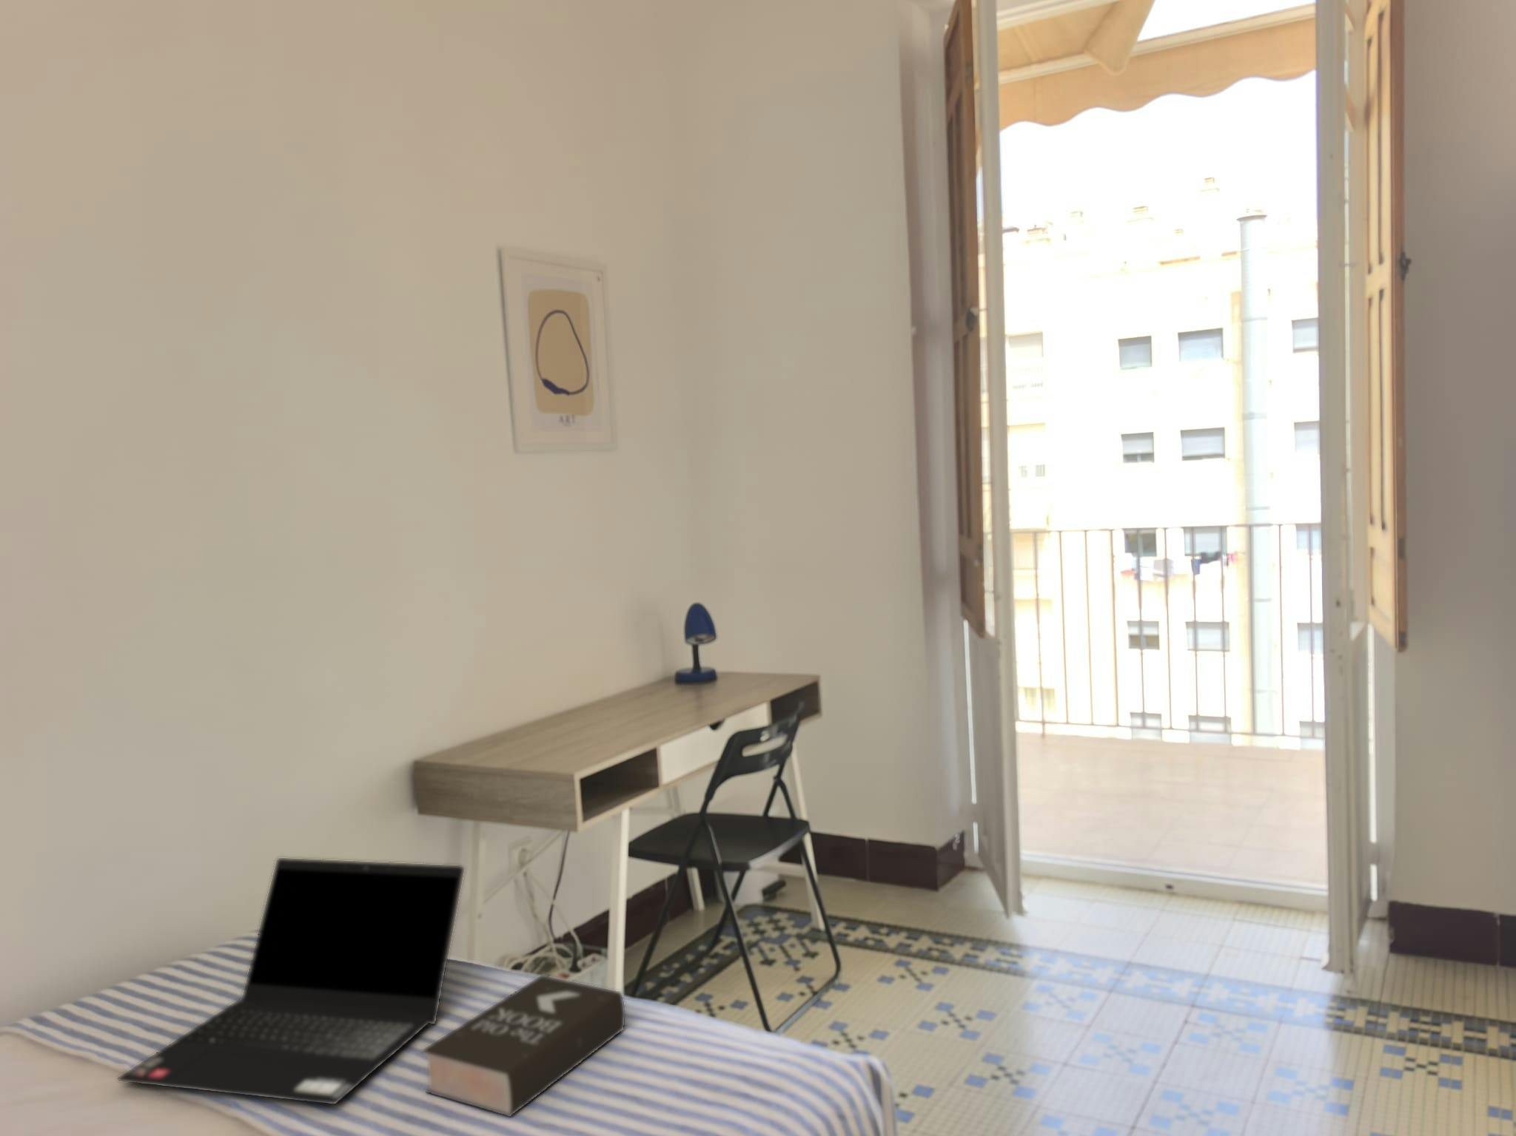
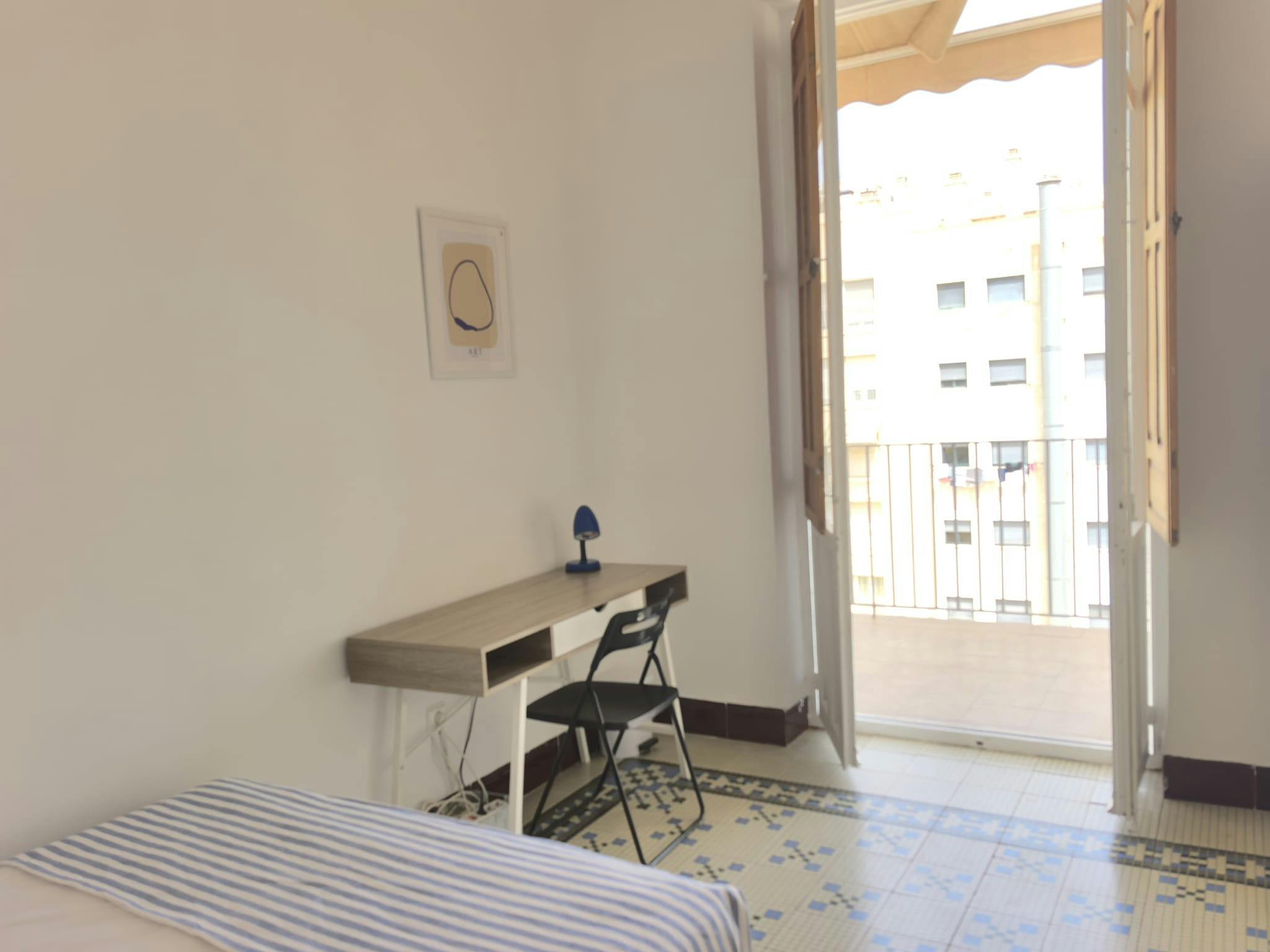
- laptop computer (303, 969)
- book (529, 1039)
